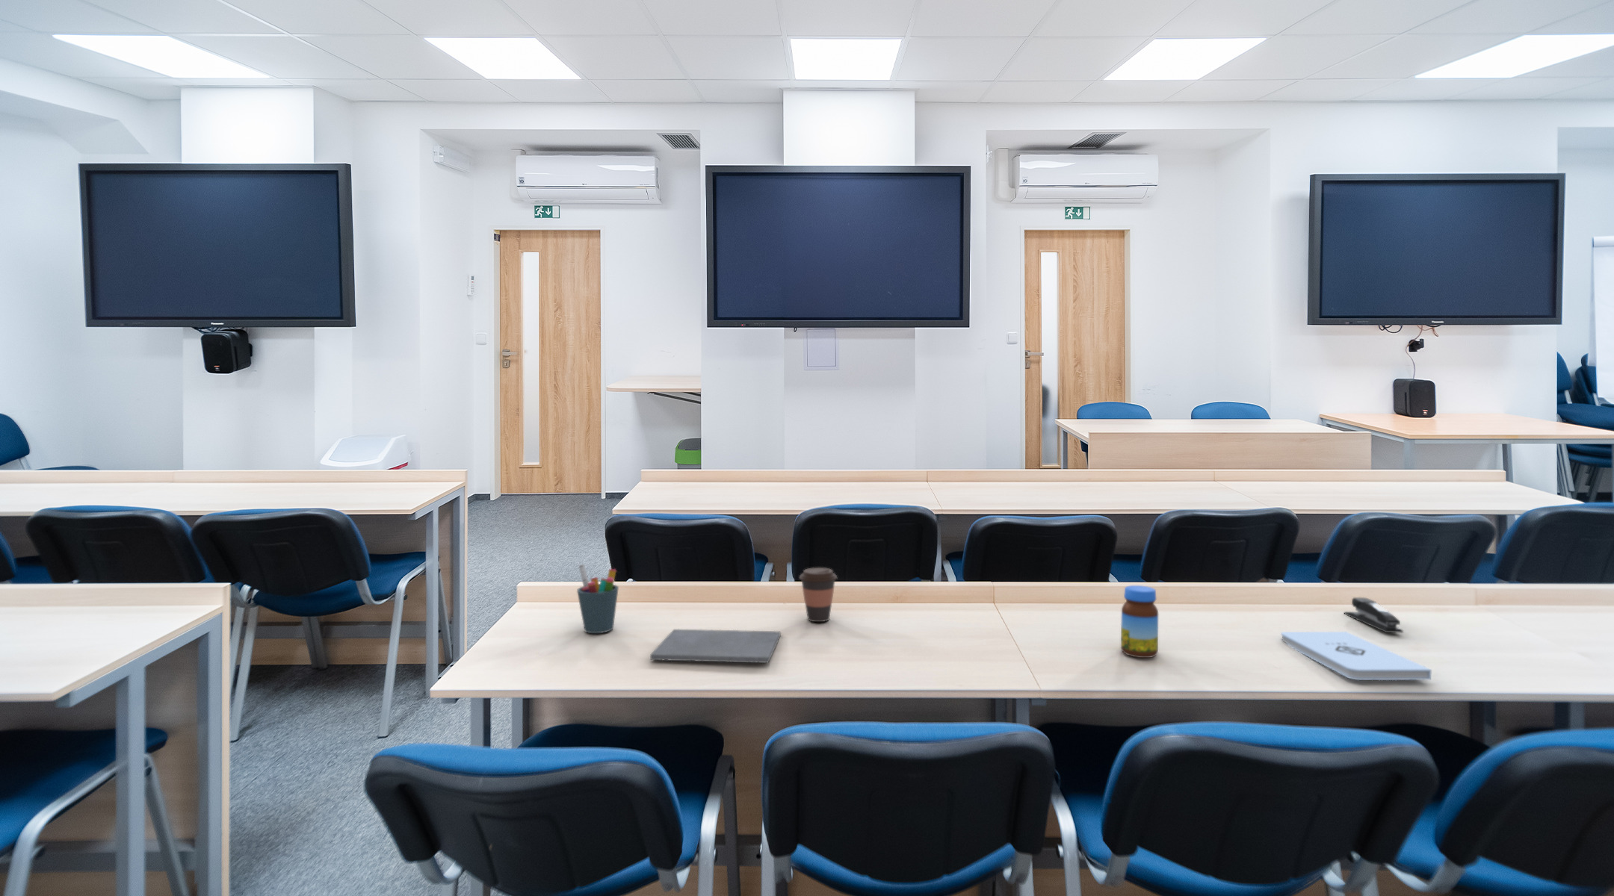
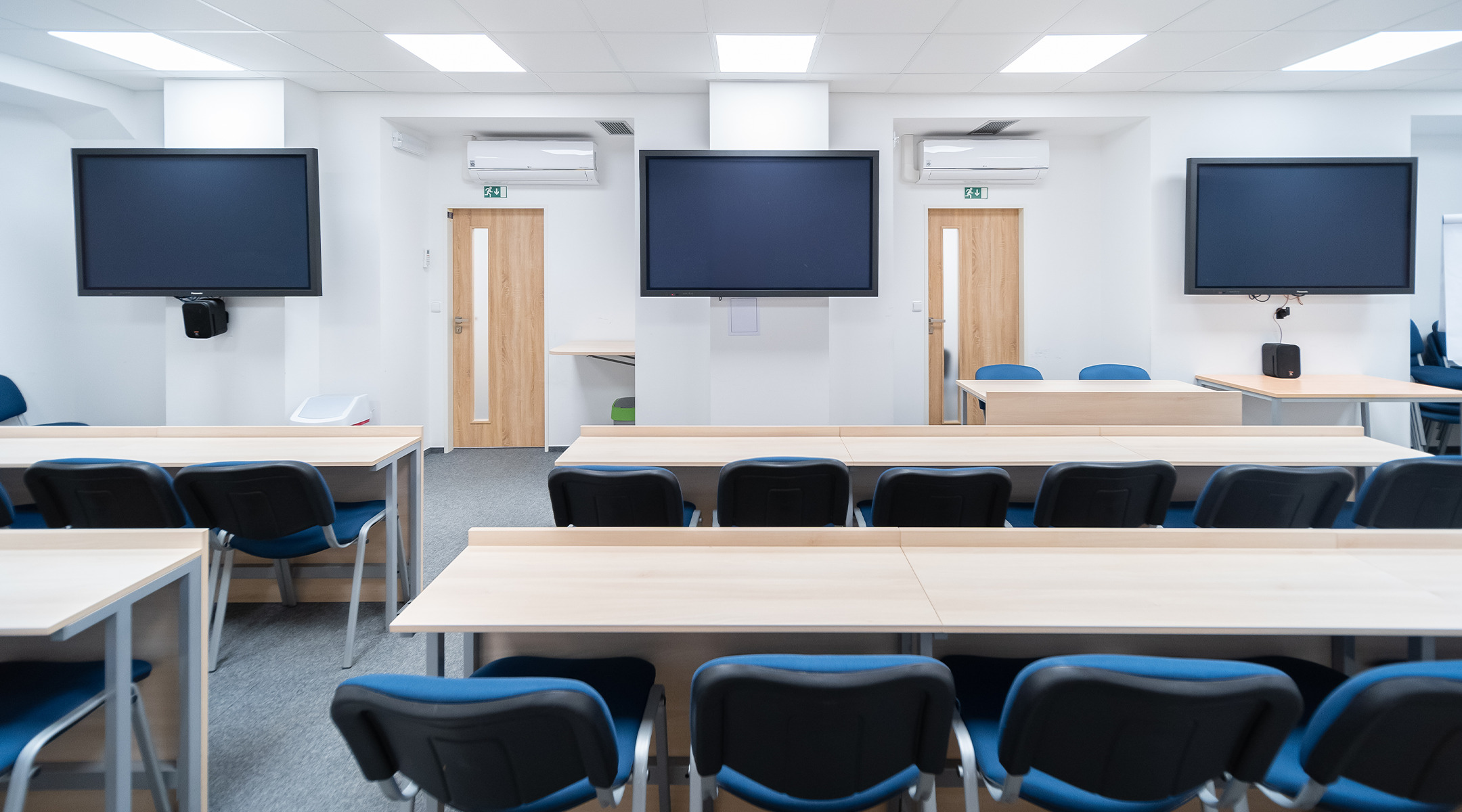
- pen holder (598, 597)
- stapler (1373, 614)
- coffee cup (818, 595)
- jar (1139, 620)
- notepad (1348, 653)
- notepad (718, 644)
